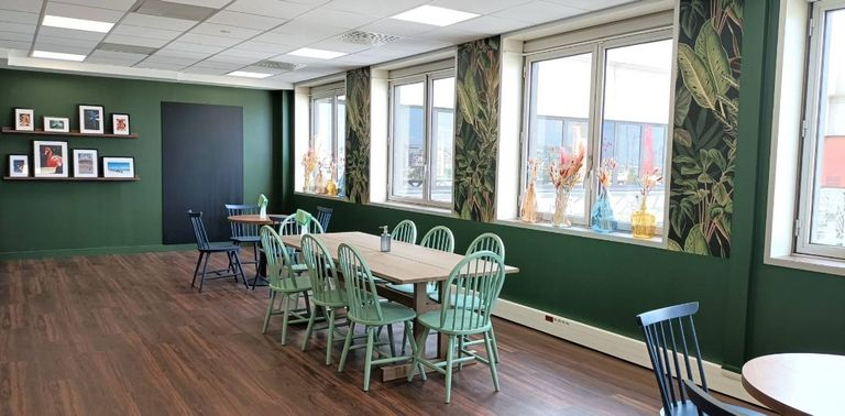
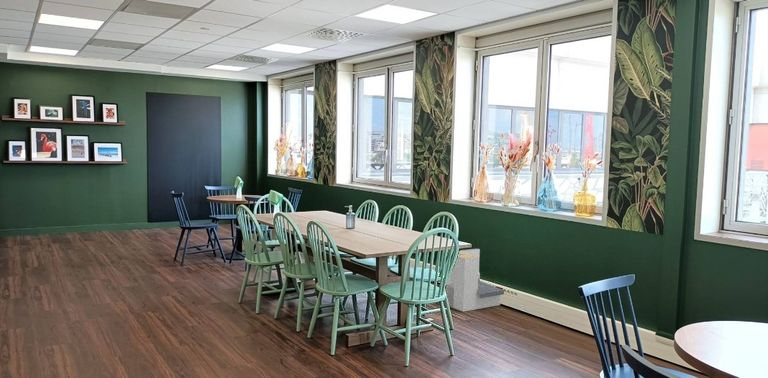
+ air purifier (467, 277)
